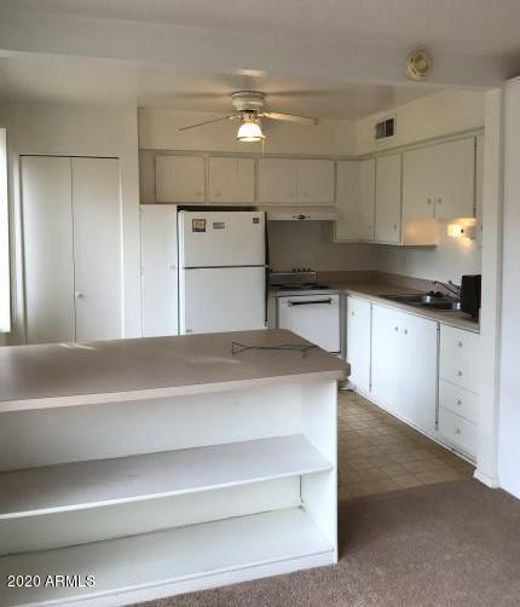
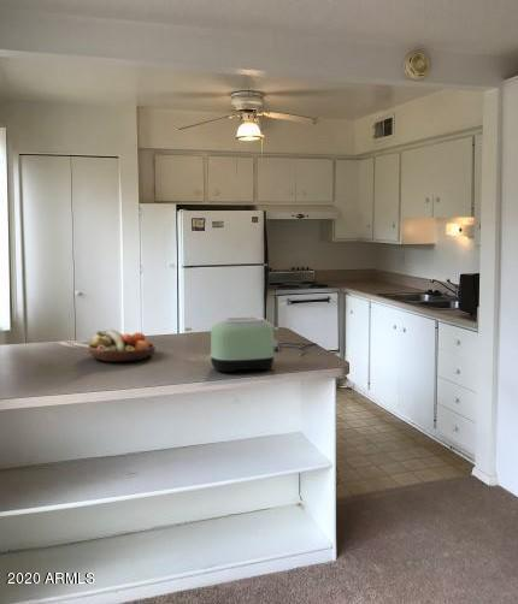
+ toaster (245, 343)
+ fruit bowl (122, 343)
